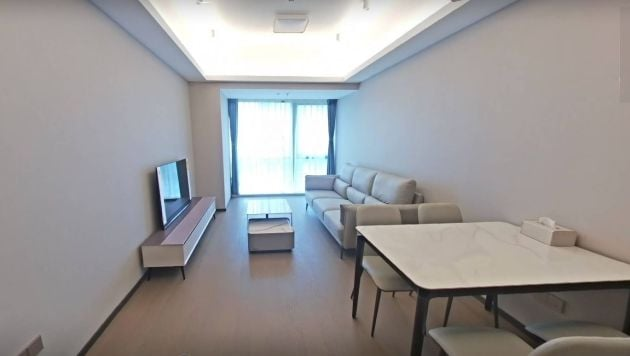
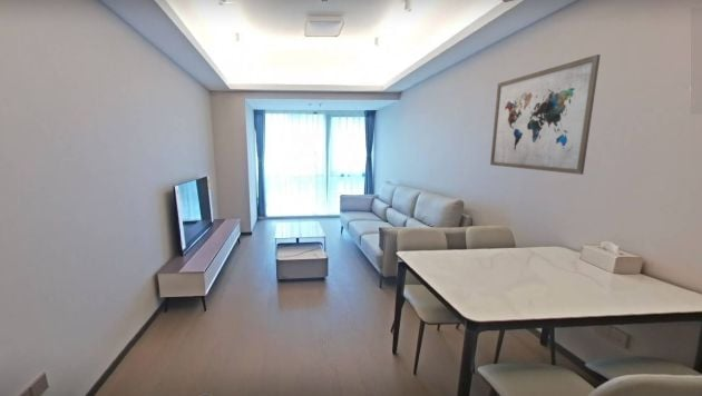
+ wall art (533, 121)
